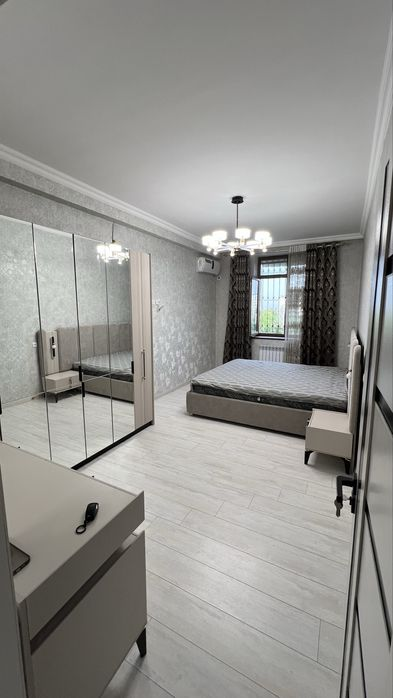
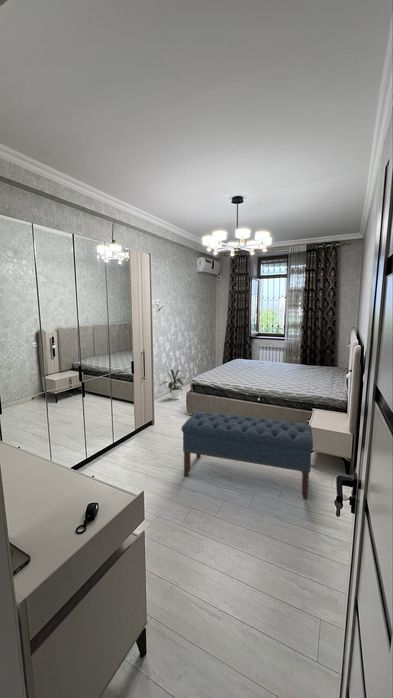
+ bench (246, 449)
+ house plant (174, 383)
